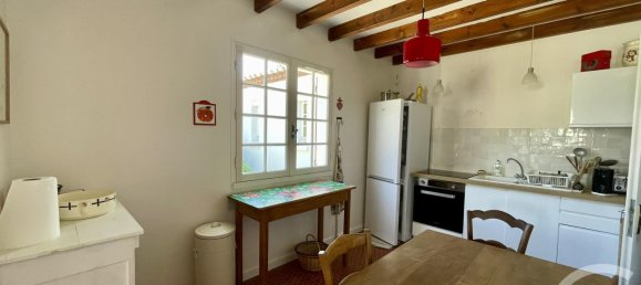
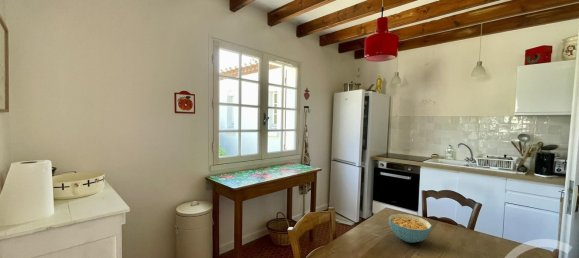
+ cereal bowl (408, 230)
